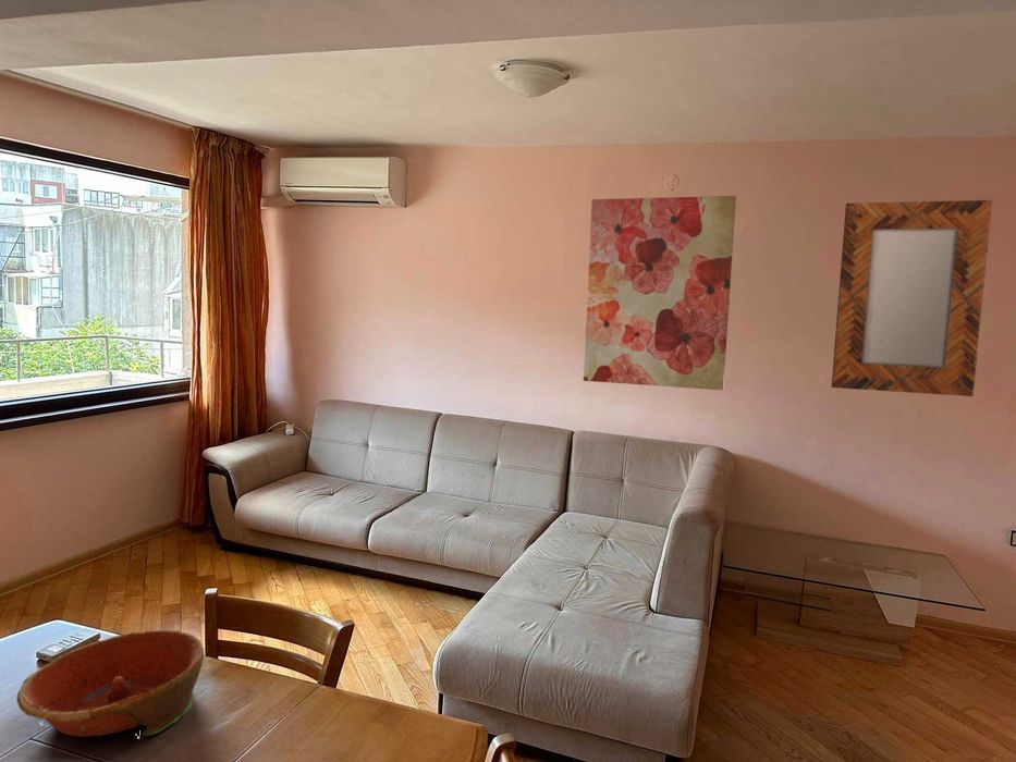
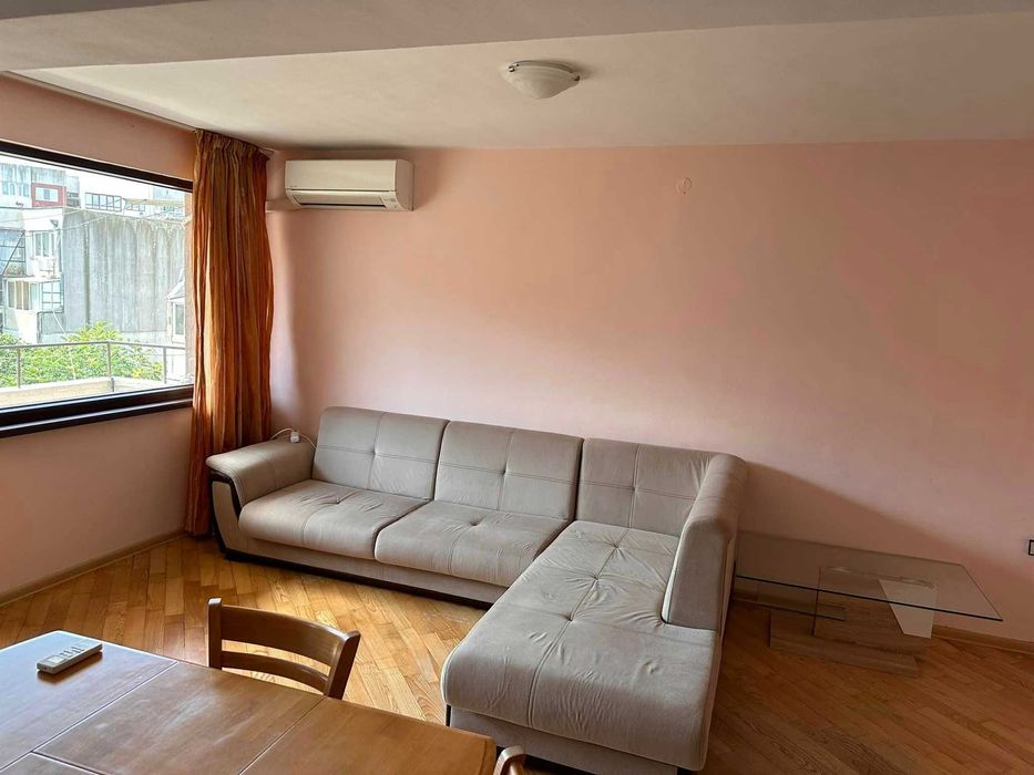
- home mirror (907, 297)
- bowl (117, 685)
- wall art (656, 292)
